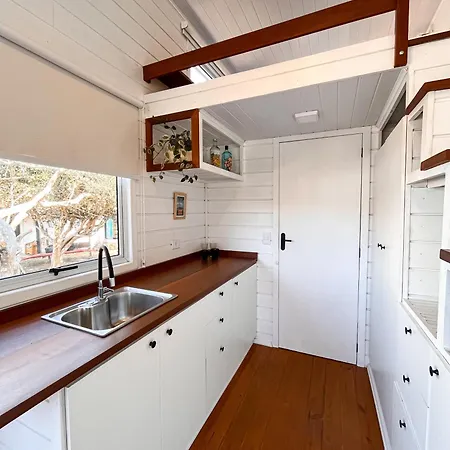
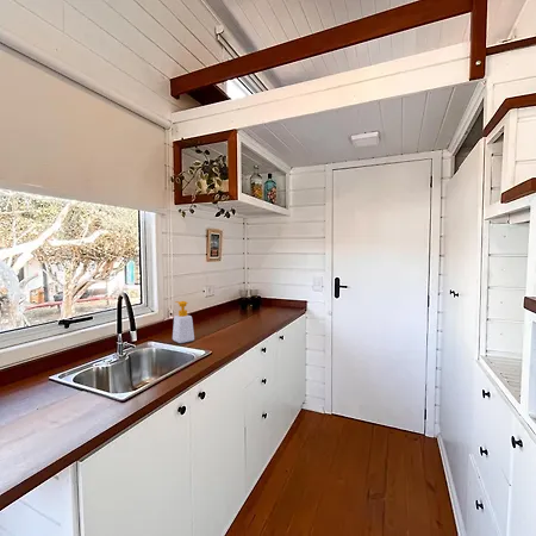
+ soap bottle (181, 319)
